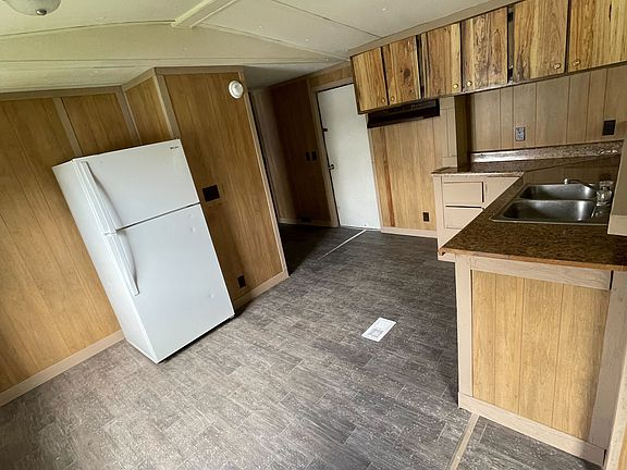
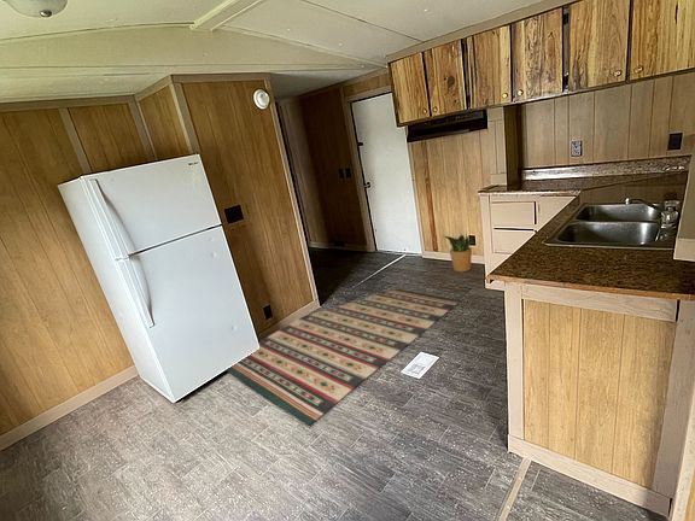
+ rug (344, 330)
+ potted plant (460, 252)
